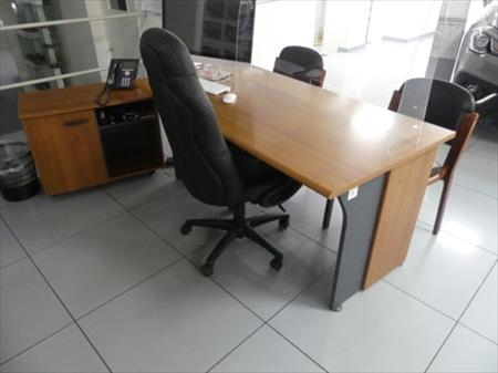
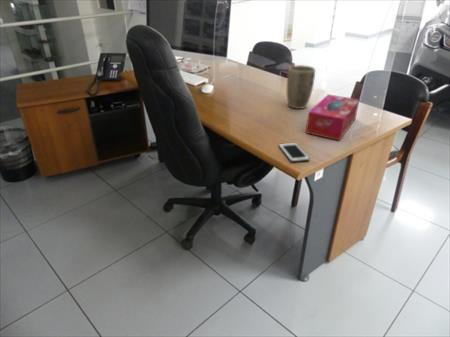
+ plant pot (299, 87)
+ cell phone (293, 152)
+ tissue box (333, 115)
